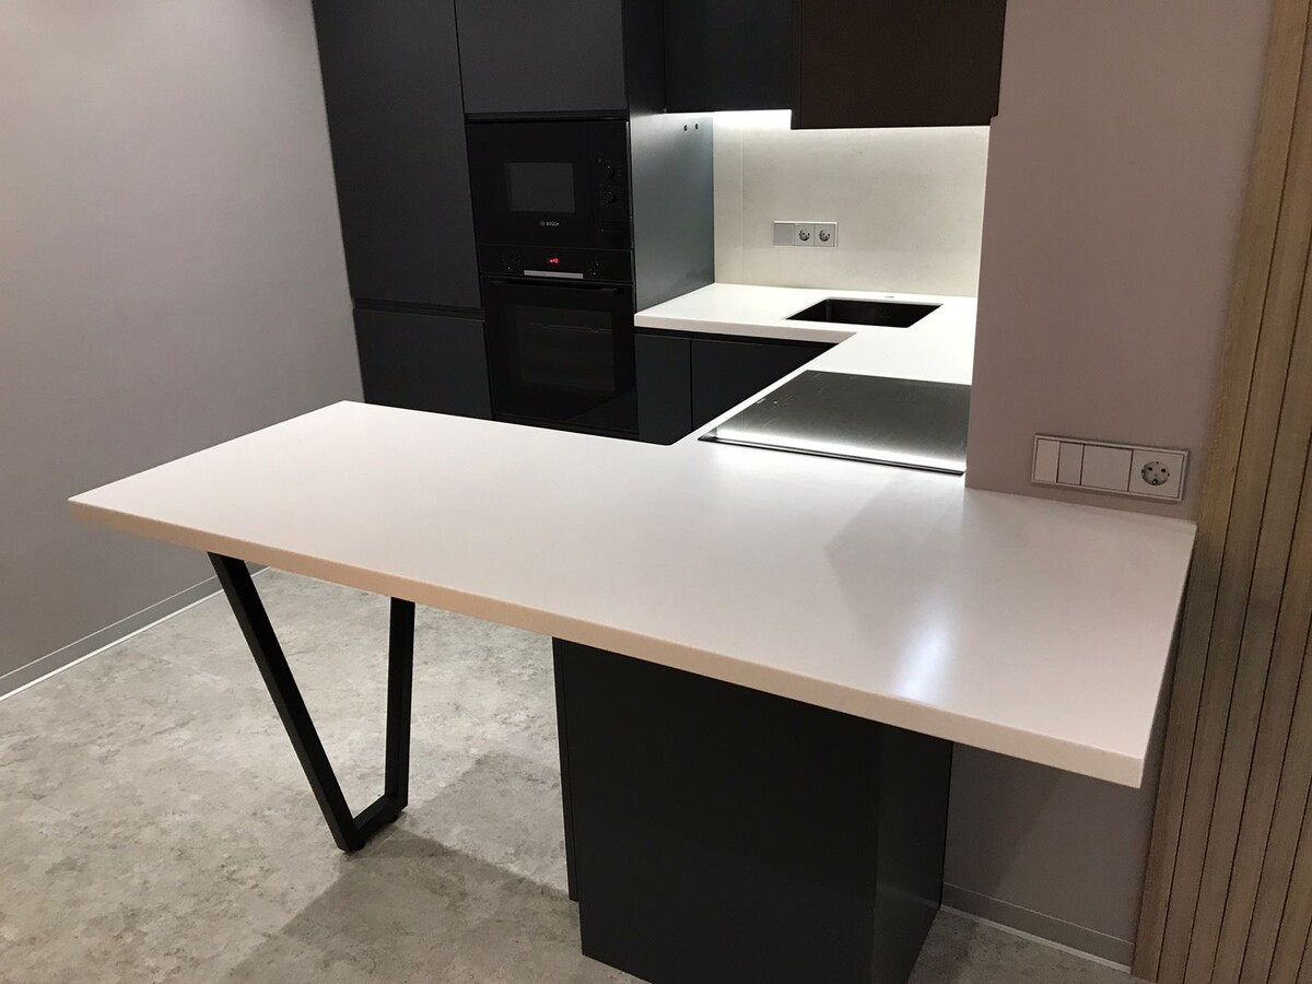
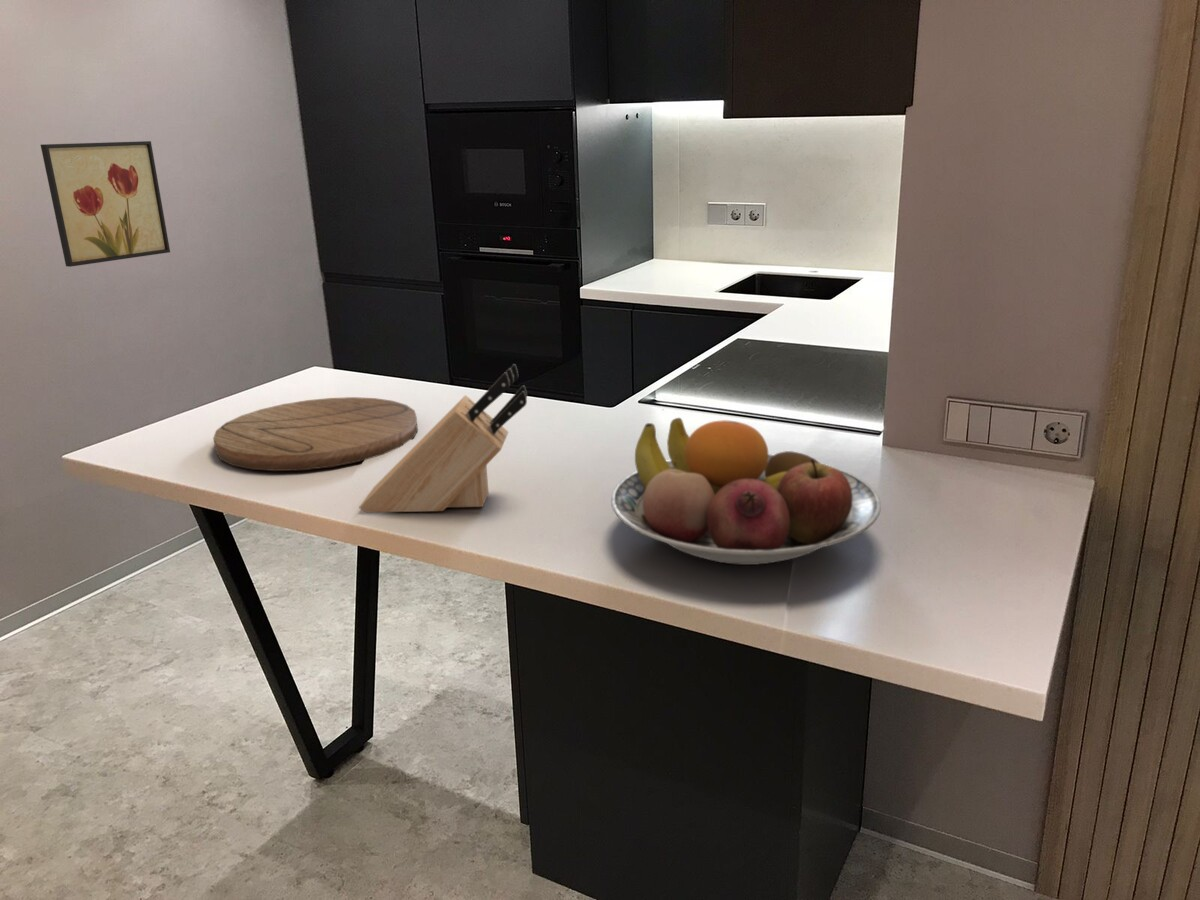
+ knife block (444, 436)
+ cutting board (318, 430)
+ fruit bowl (743, 485)
+ wall art (108, 202)
